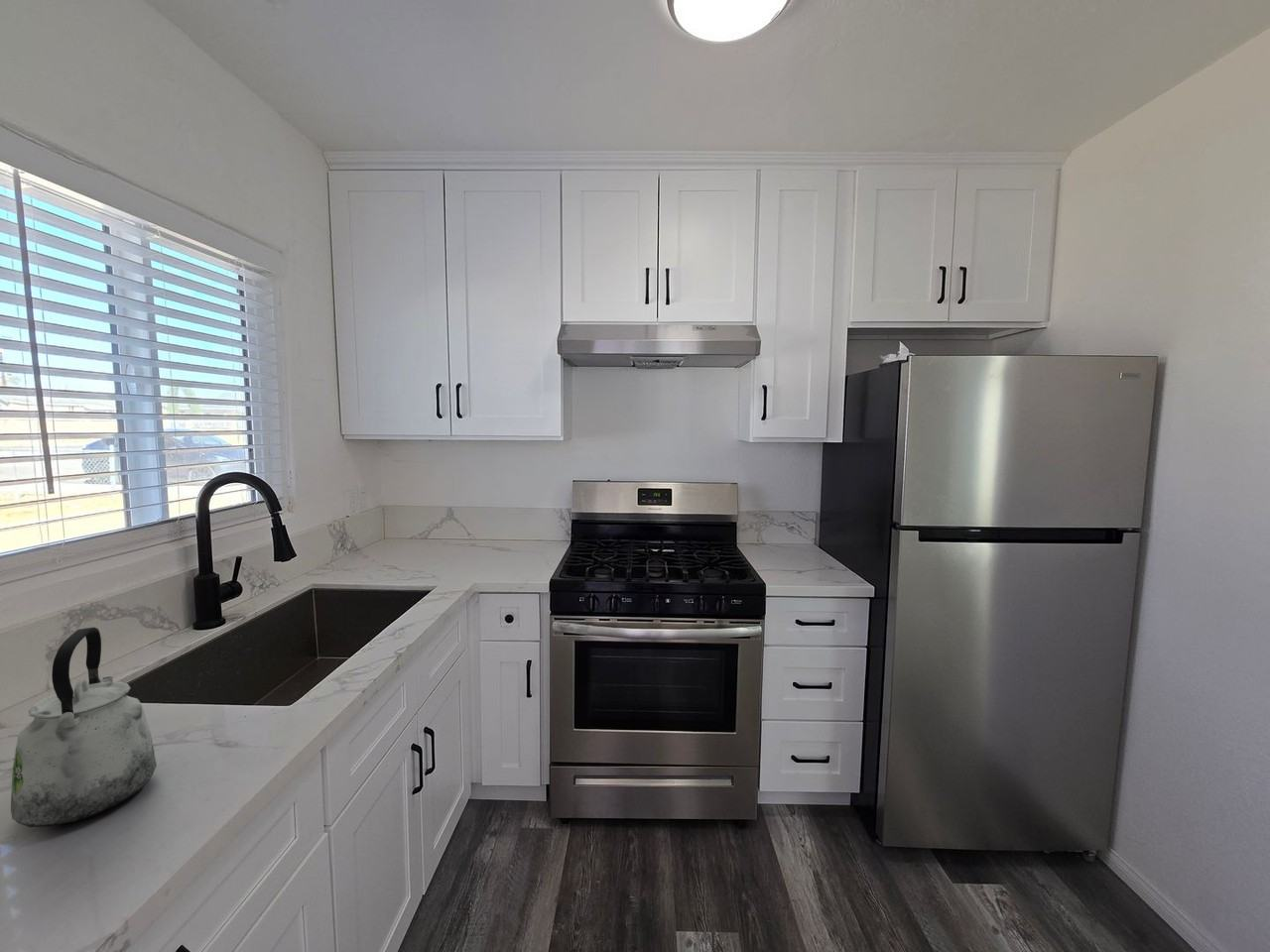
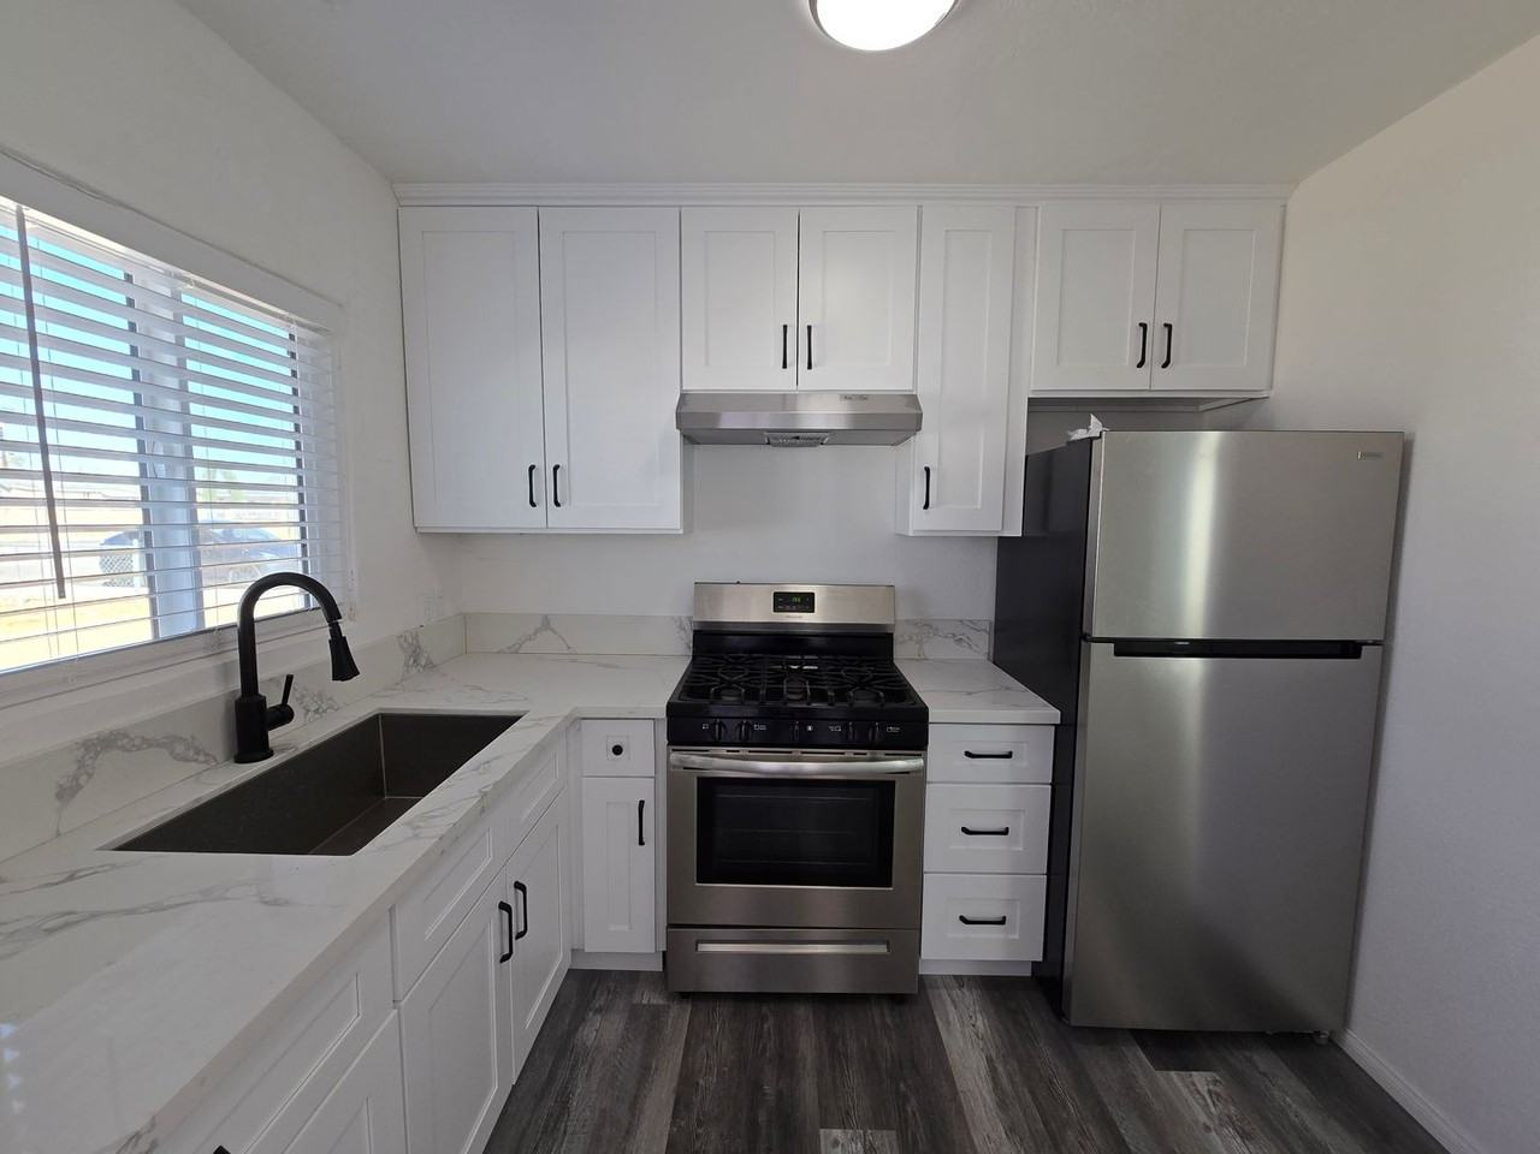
- kettle (89, 709)
